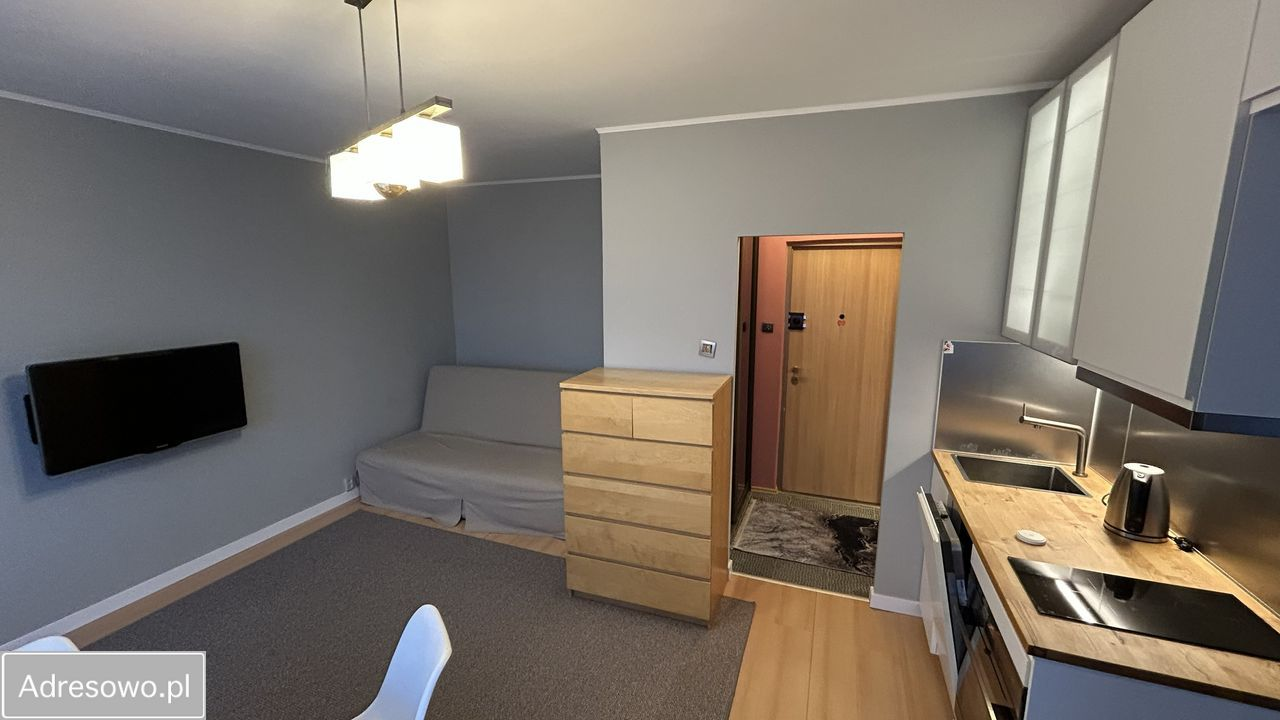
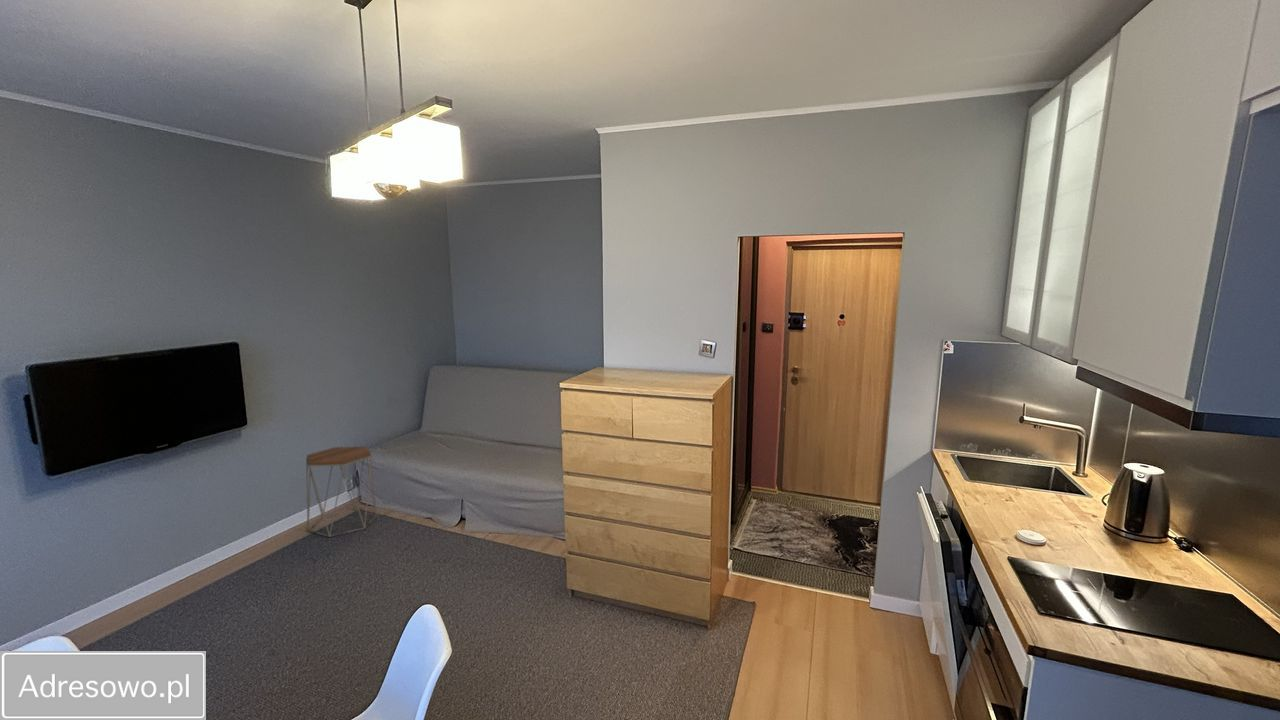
+ side table (339, 489)
